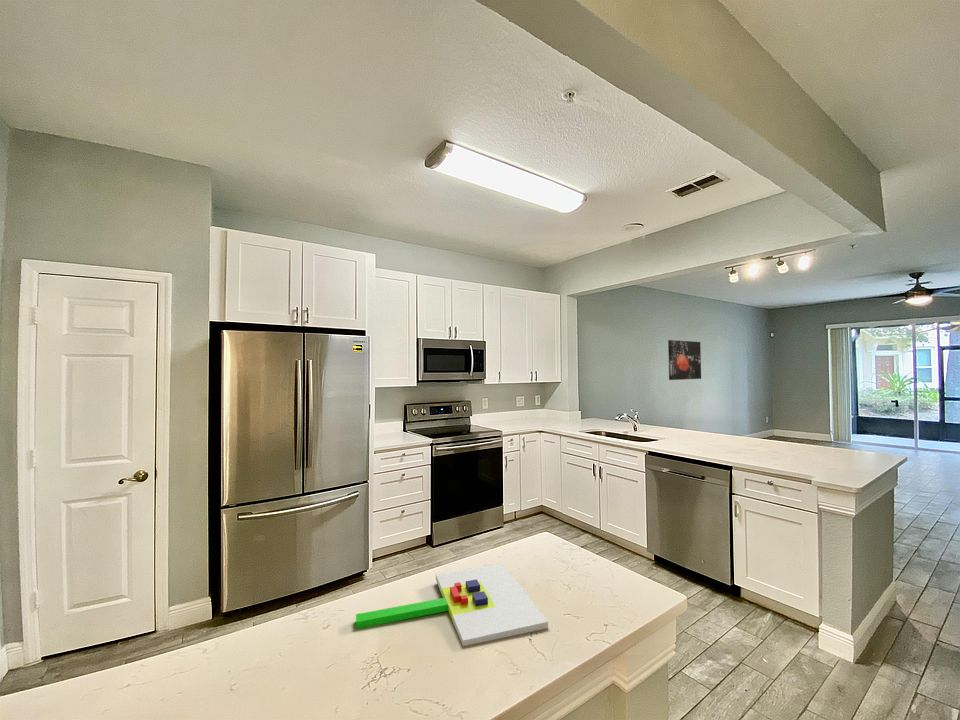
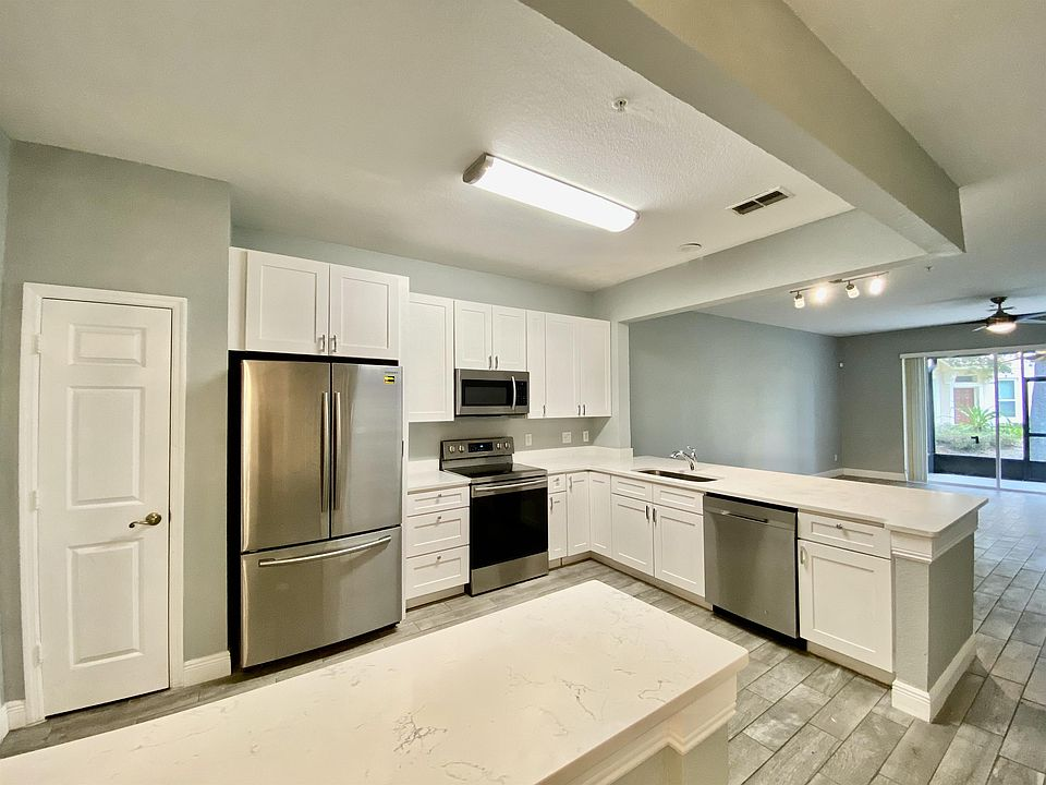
- chopping board (444, 603)
- wall art (685, 360)
